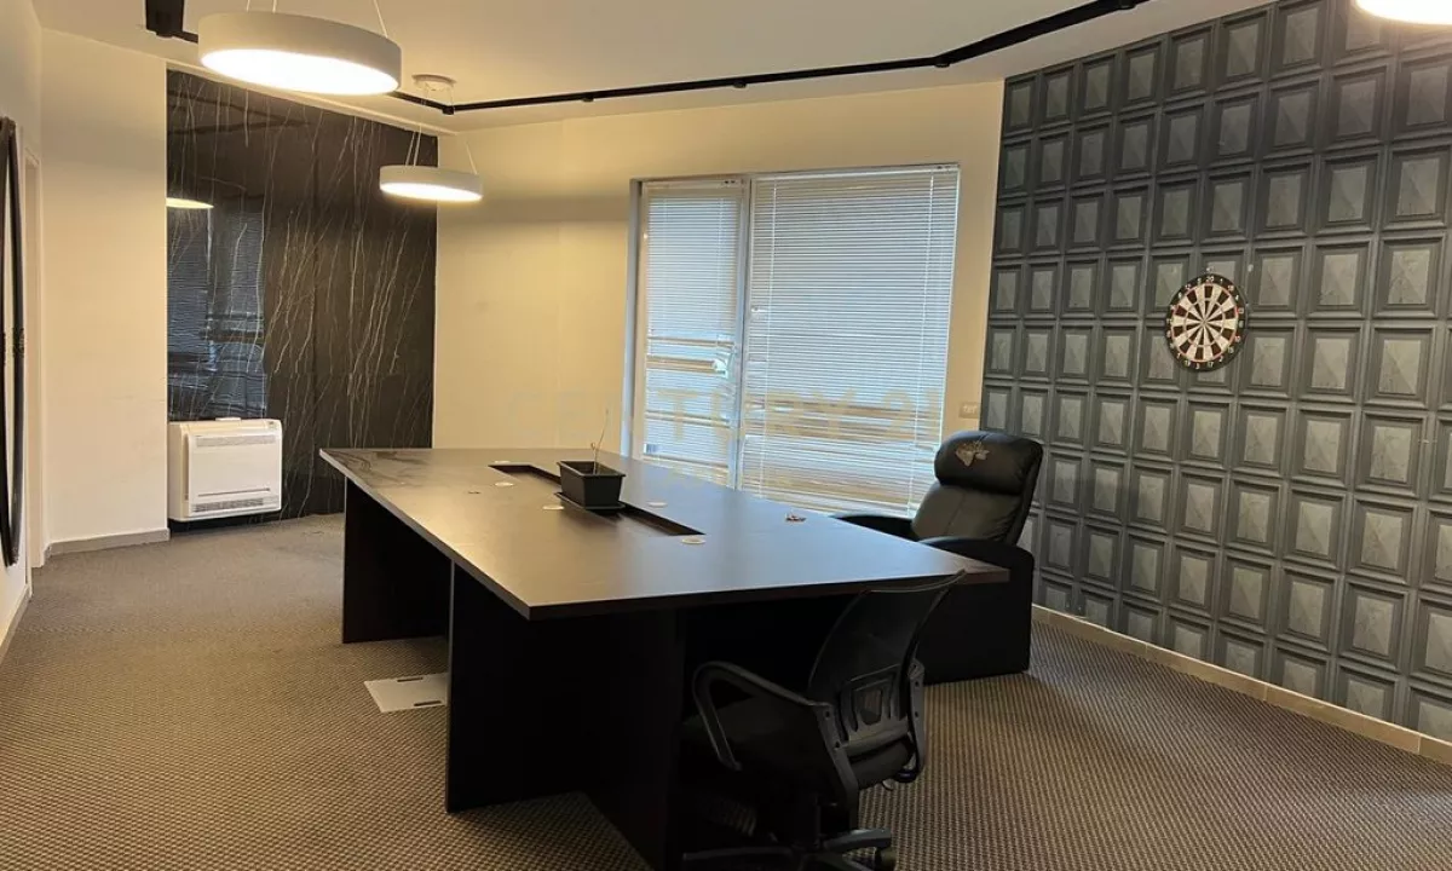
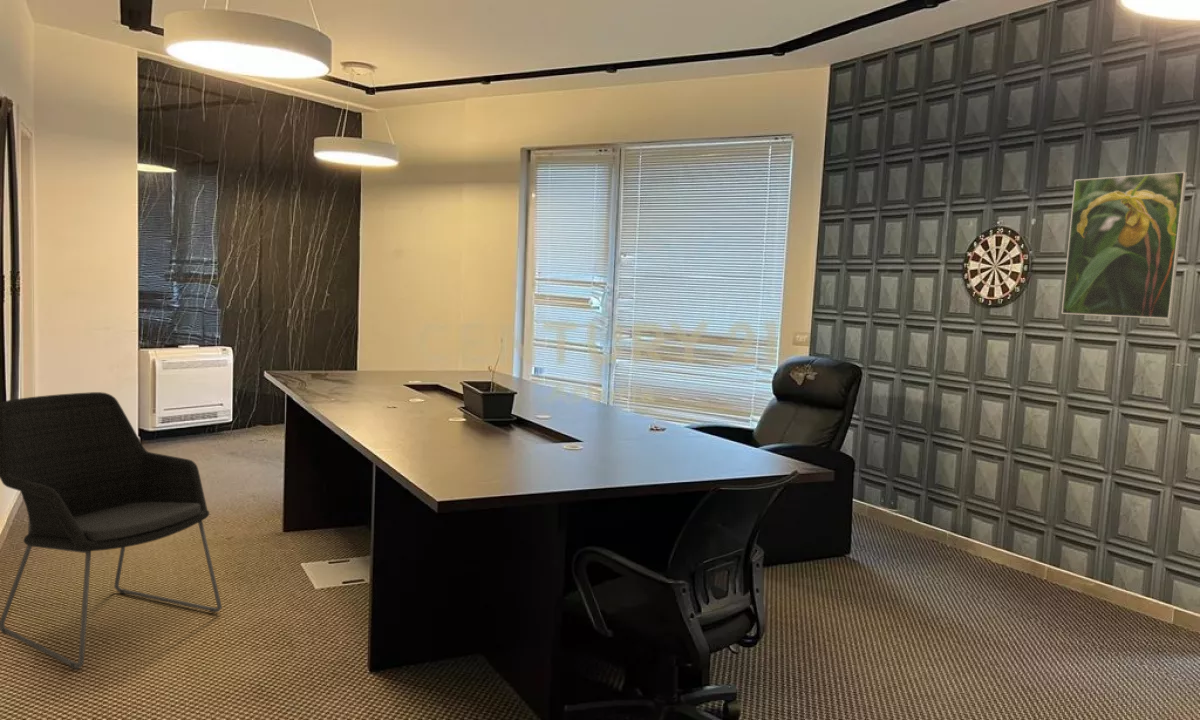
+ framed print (1121, 246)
+ chair (100, 513)
